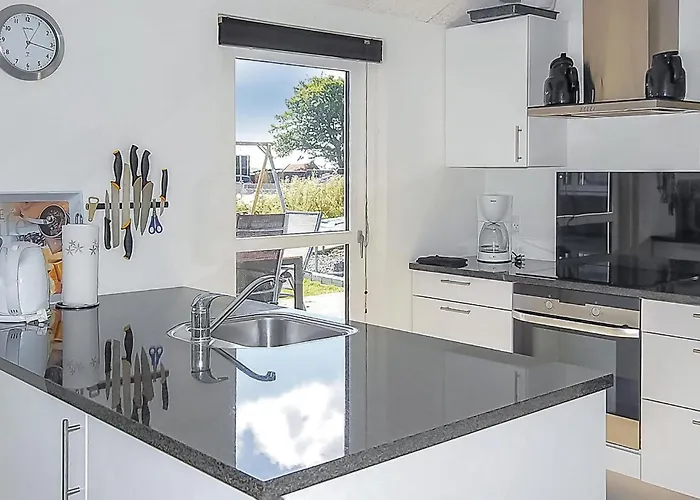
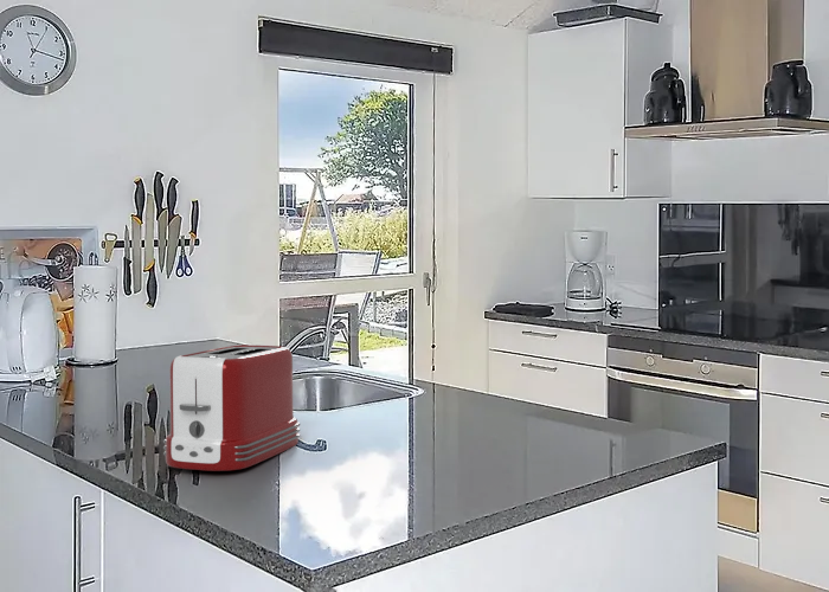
+ toaster (234, 401)
